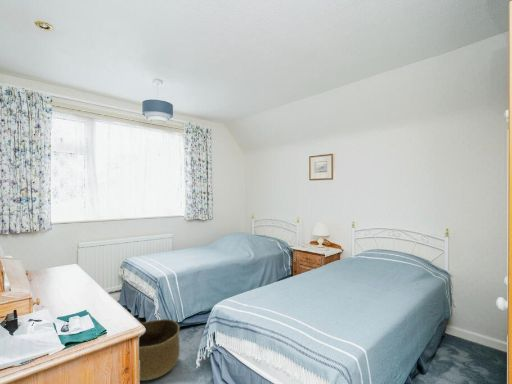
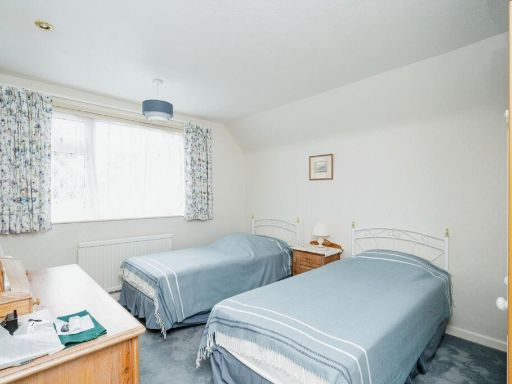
- basket (151, 348)
